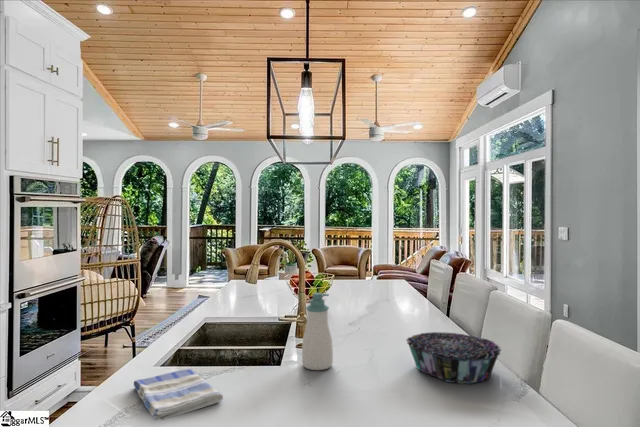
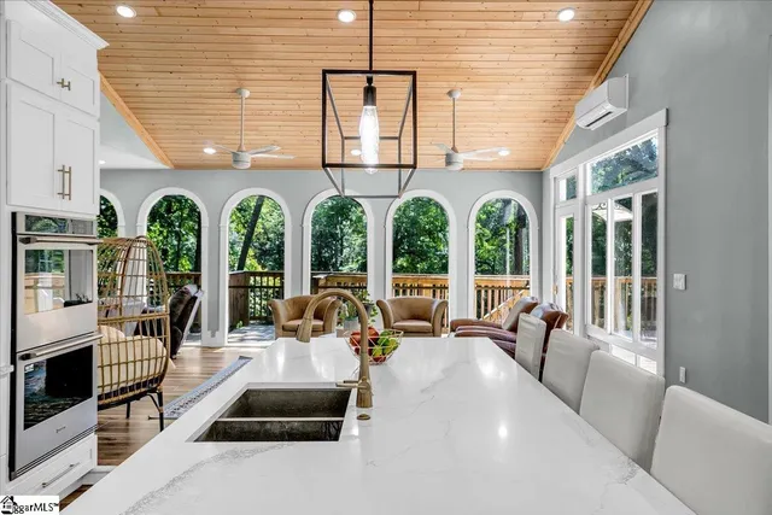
- decorative bowl (452, 357)
- dish towel (176, 390)
- soap bottle (317, 329)
